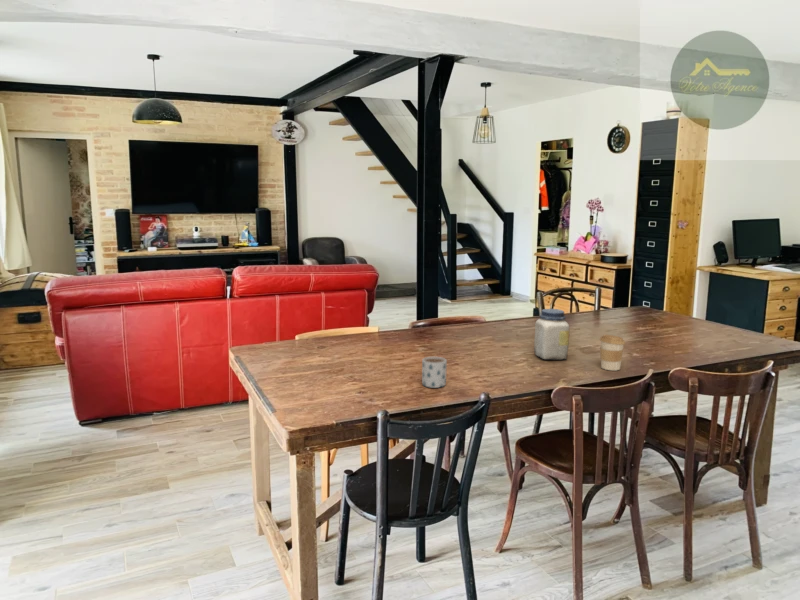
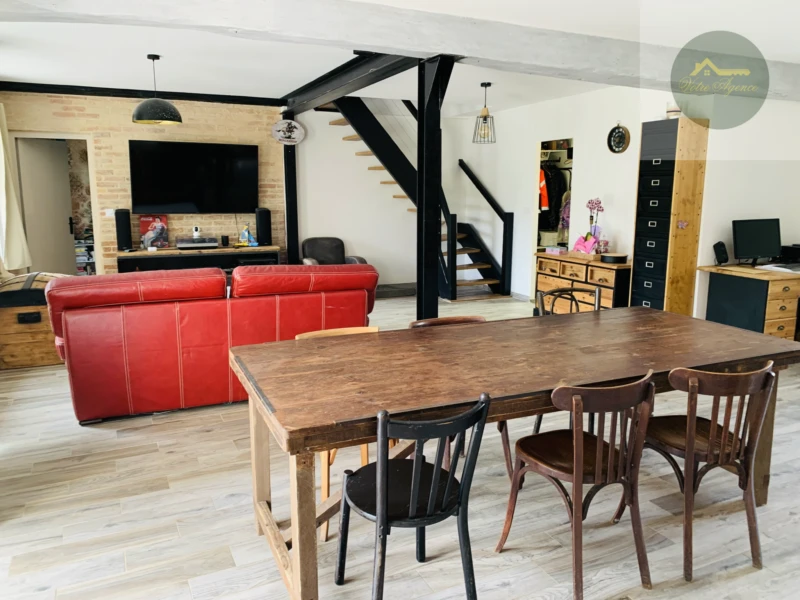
- mug (431, 370)
- jar (551, 333)
- coffee cup (611, 351)
